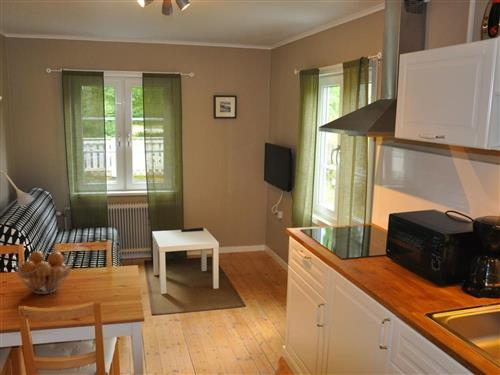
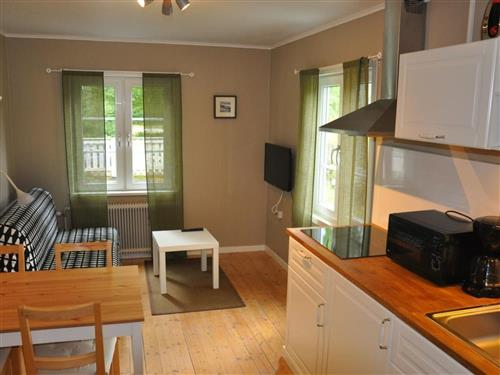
- fruit basket (44, 271)
